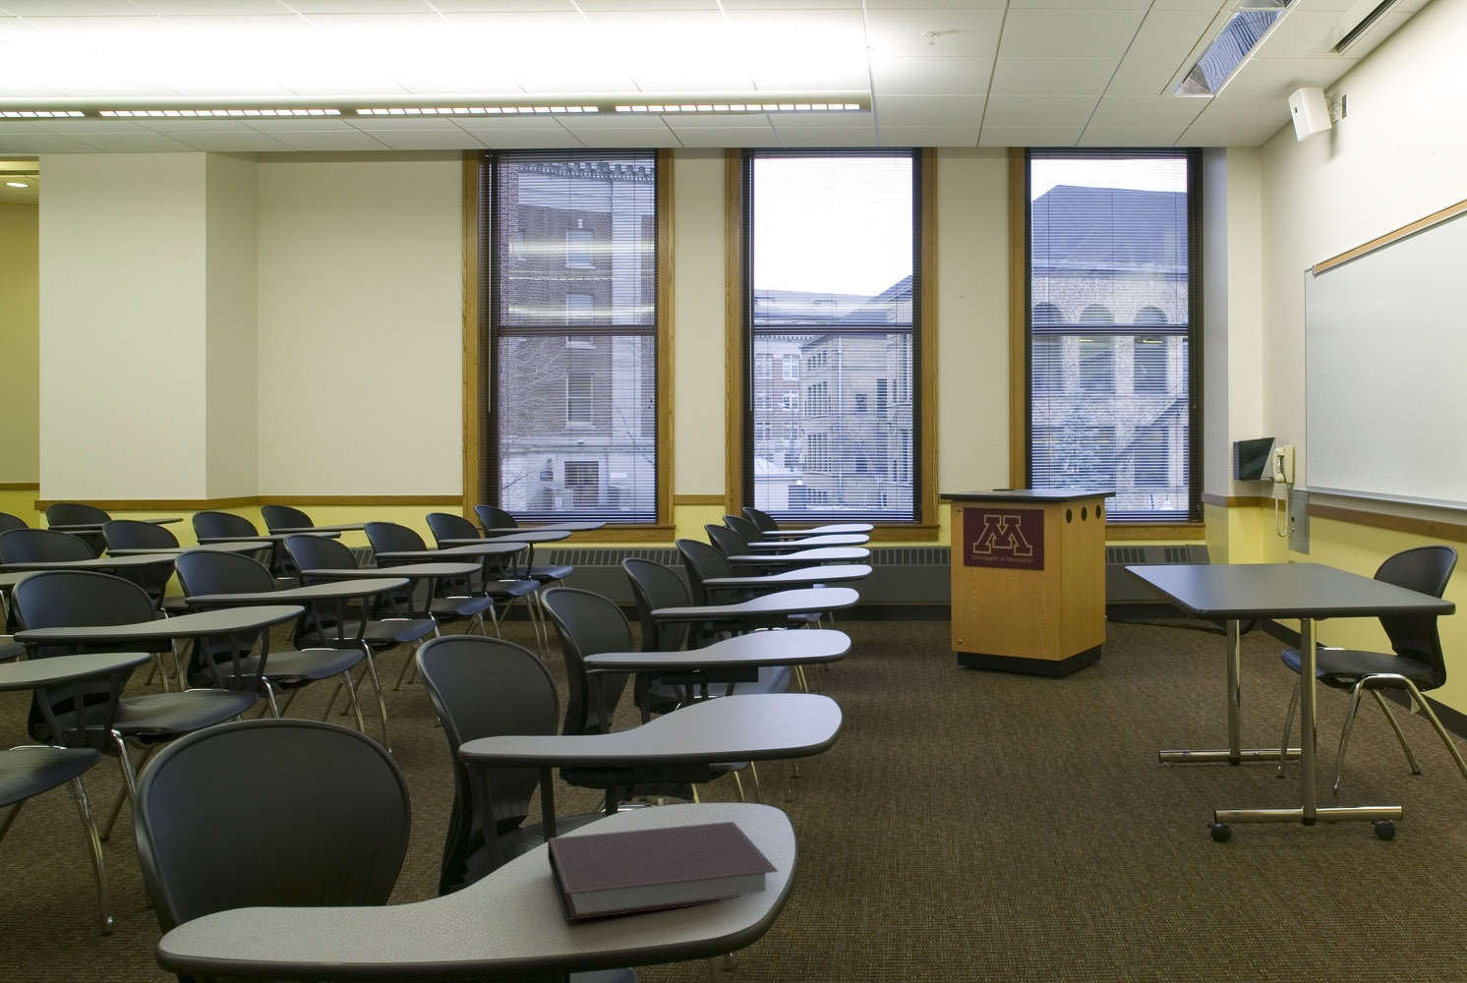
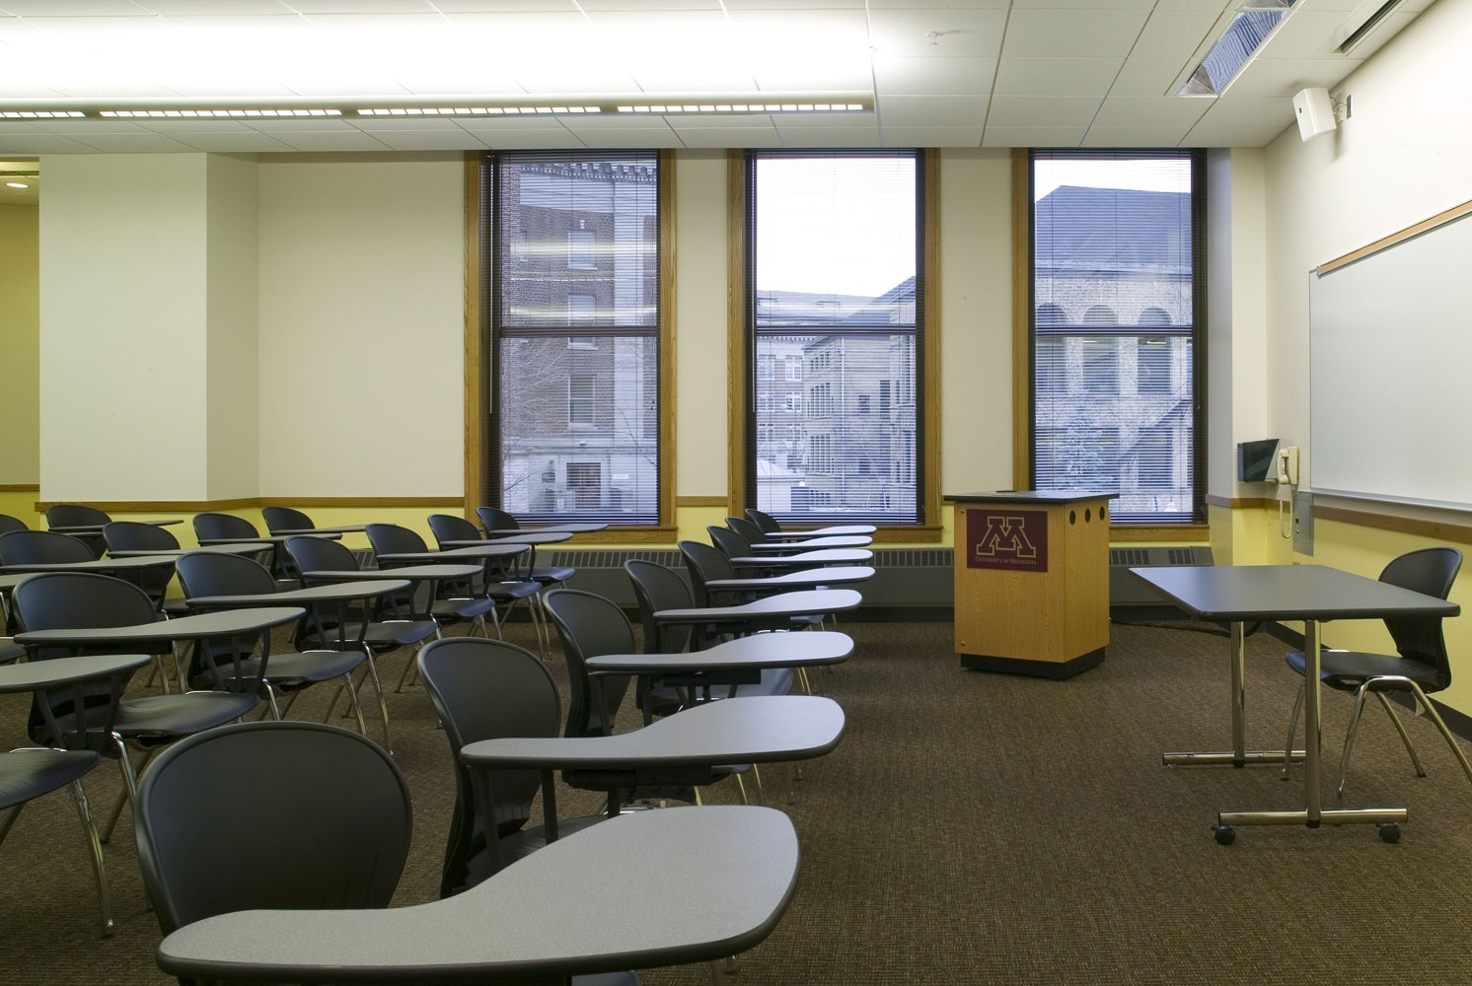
- notebook (657, 865)
